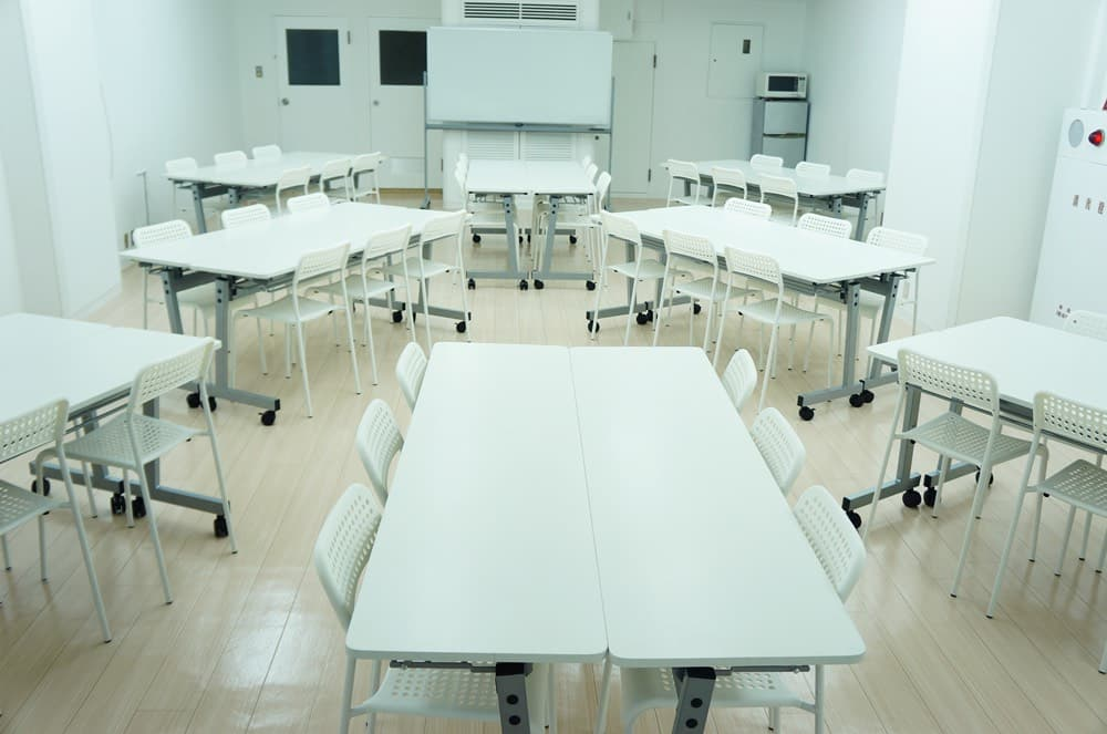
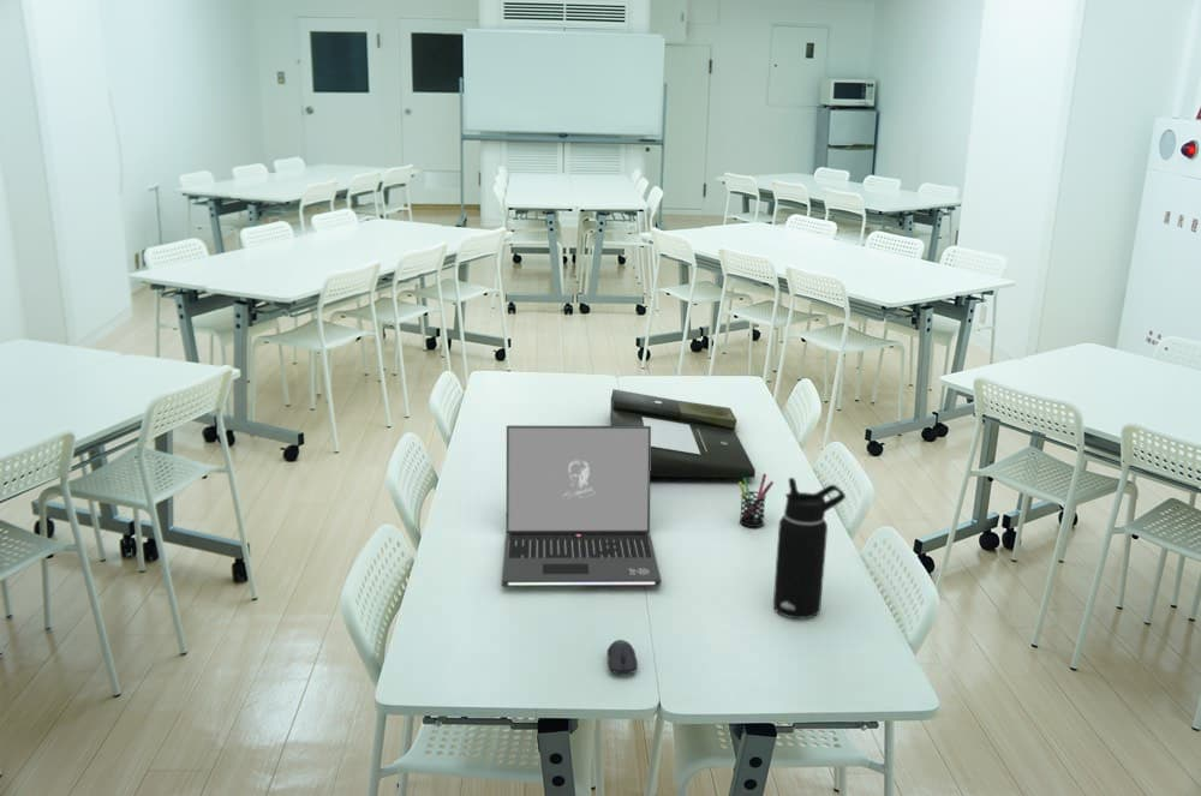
+ pen holder (752, 498)
+ computer mouse (621, 654)
+ document tray (679, 430)
+ water bottle (807, 544)
+ laptop (580, 502)
